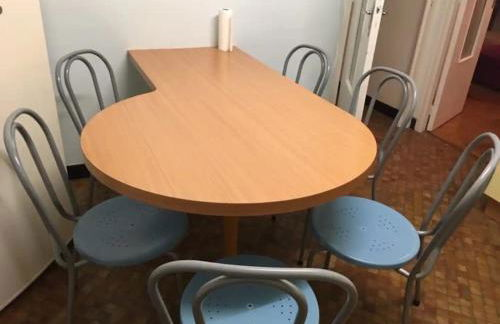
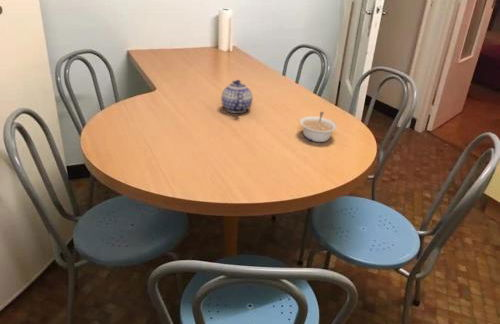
+ legume (316, 128)
+ teapot (237, 95)
